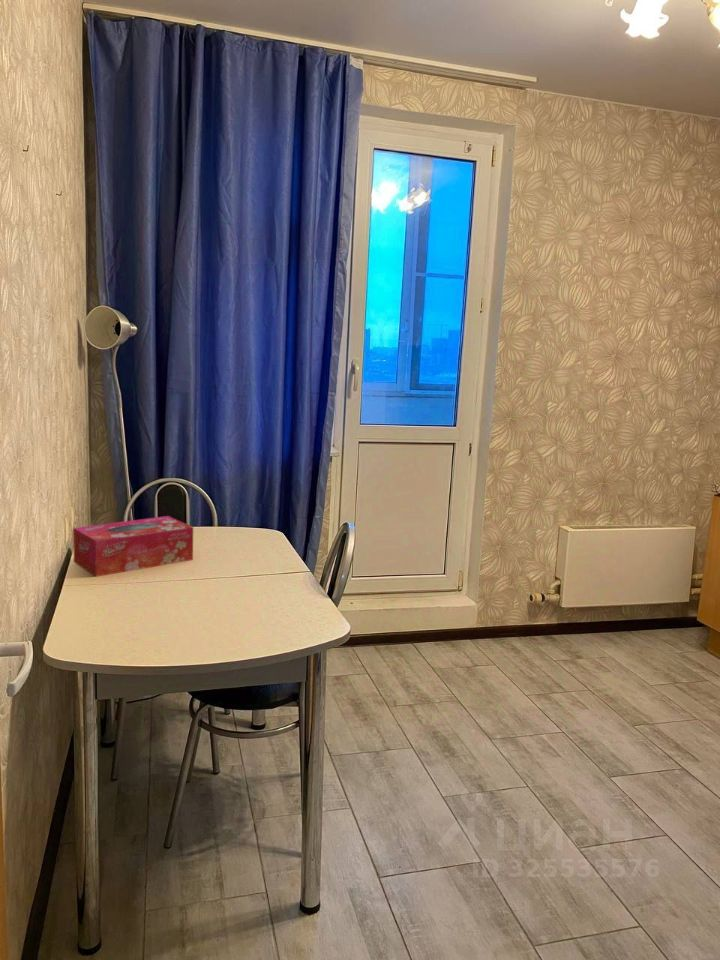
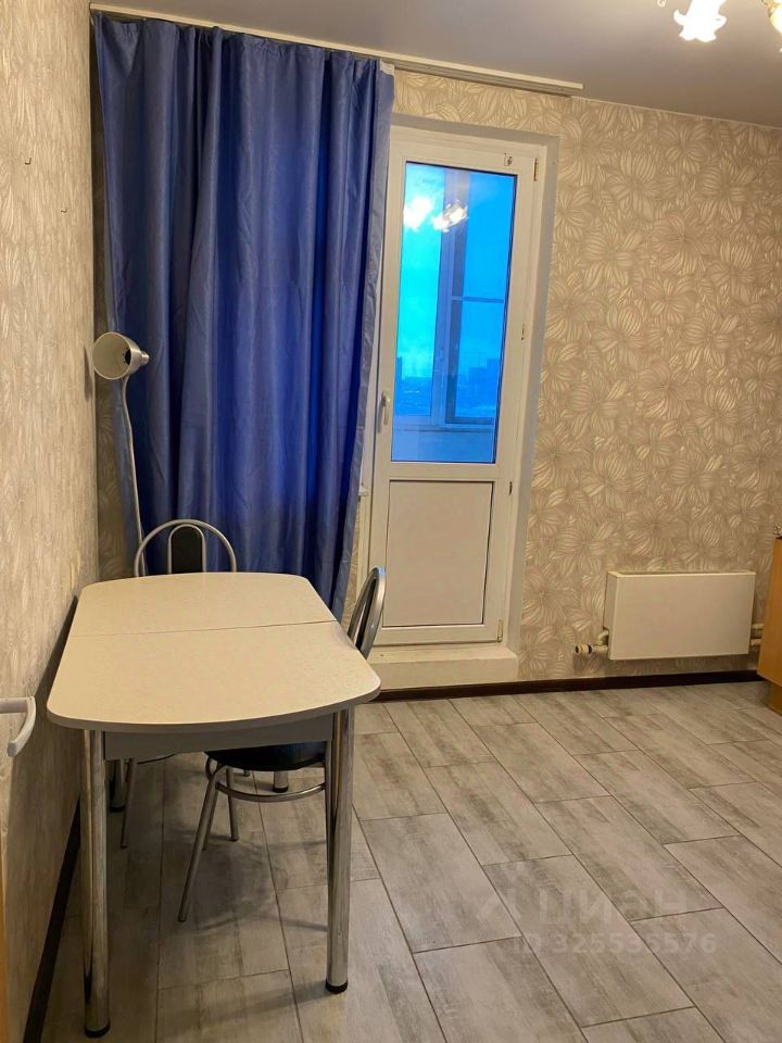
- tissue box (134, 544)
